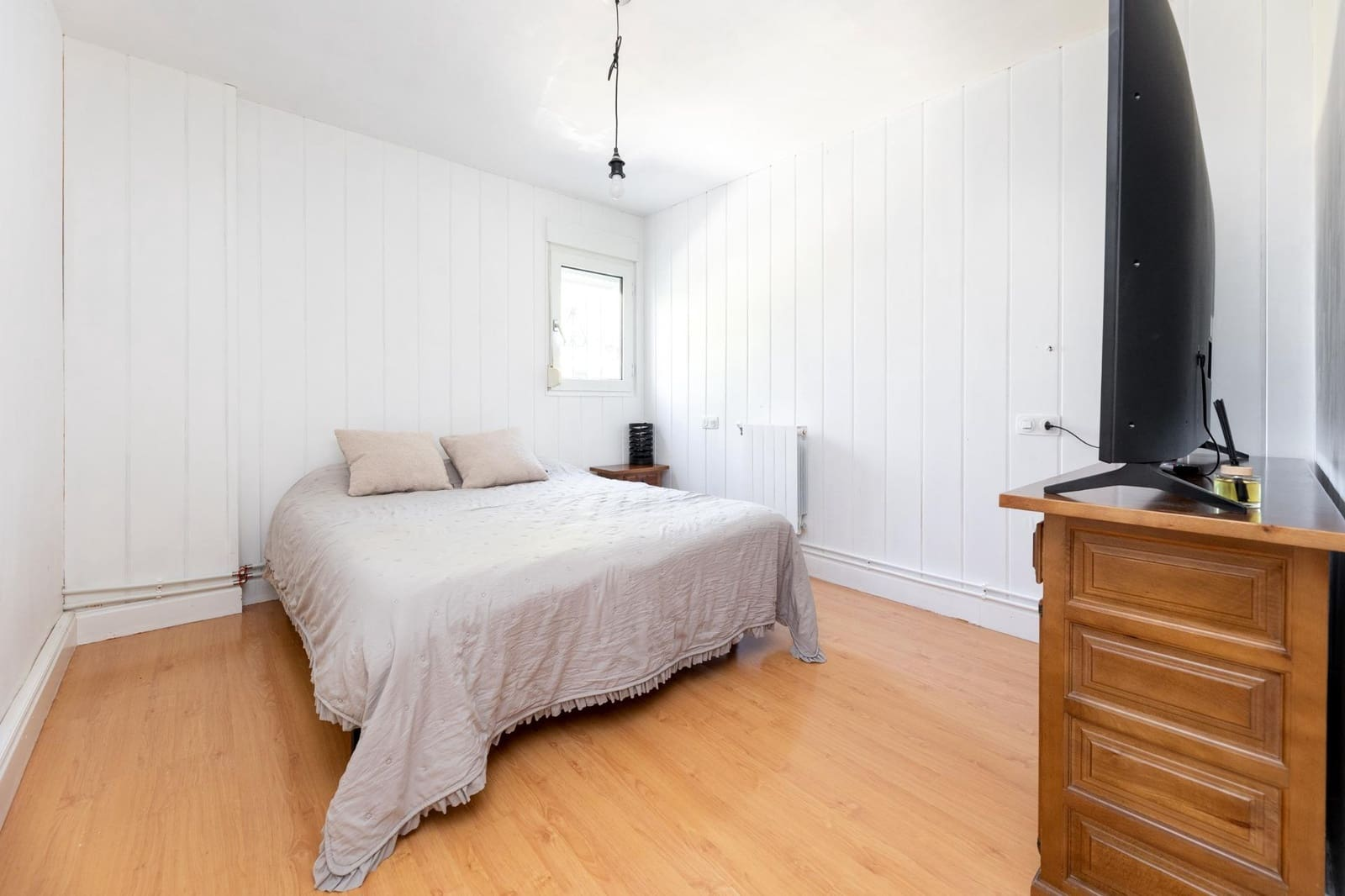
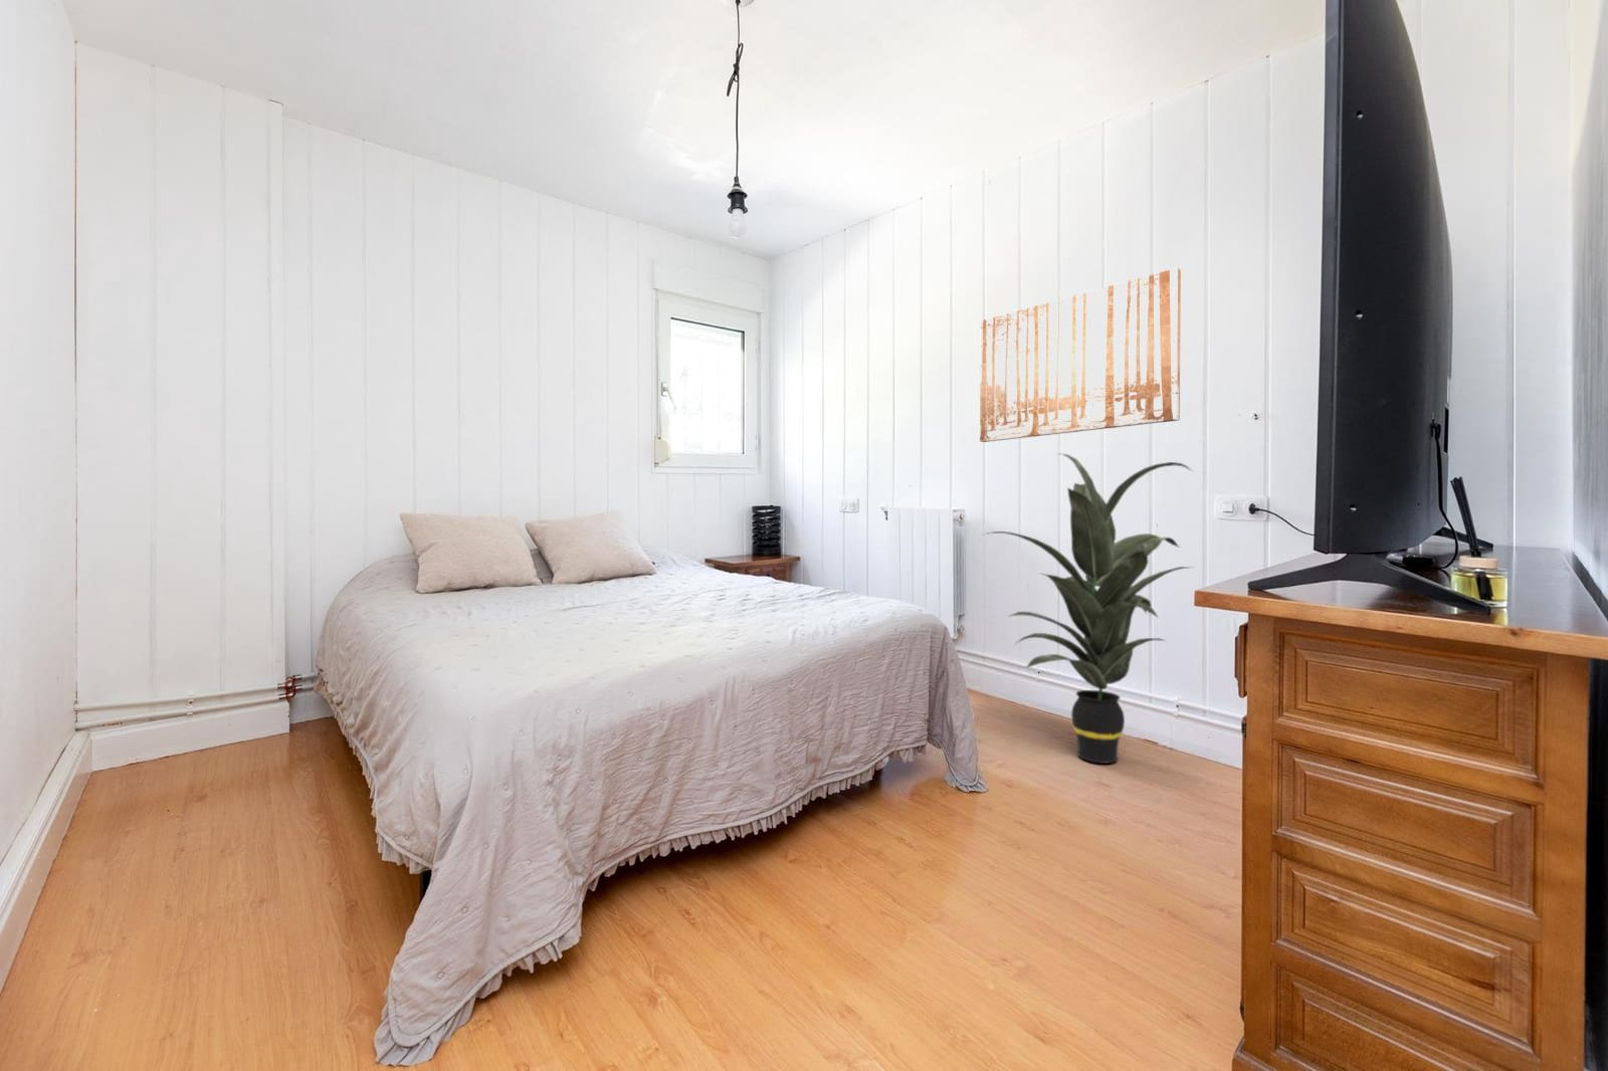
+ indoor plant (1090, 601)
+ wall art (1069, 365)
